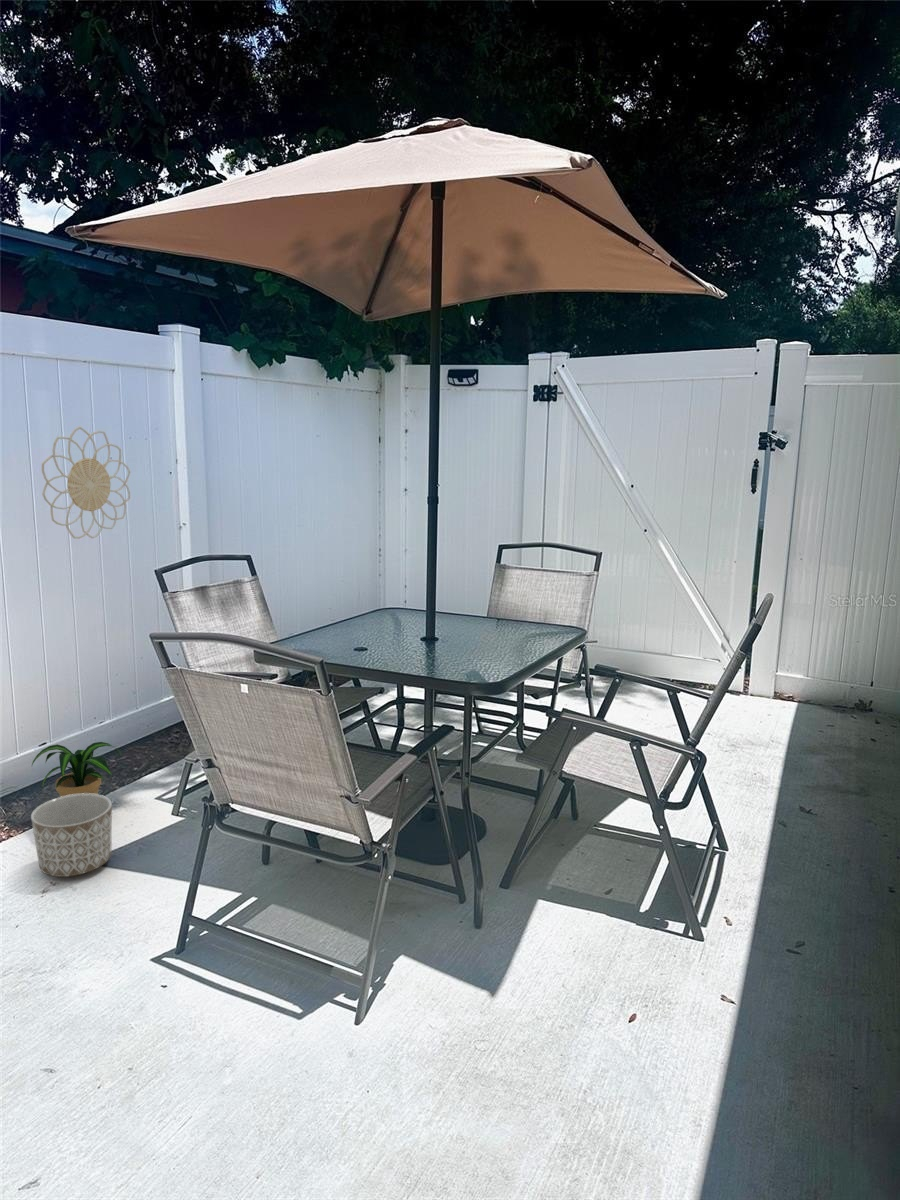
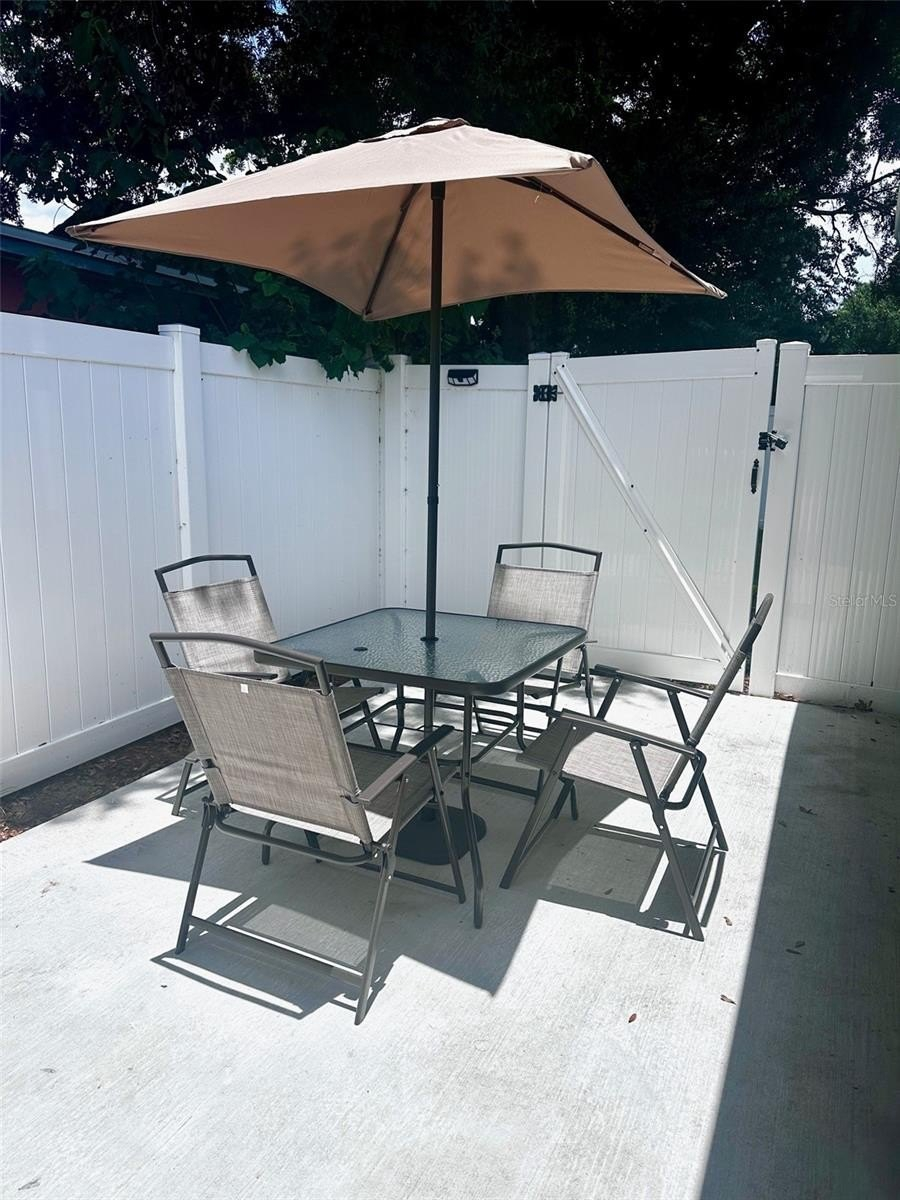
- planter (74, 837)
- potted plant (77, 781)
- decorative wall piece (88, 483)
